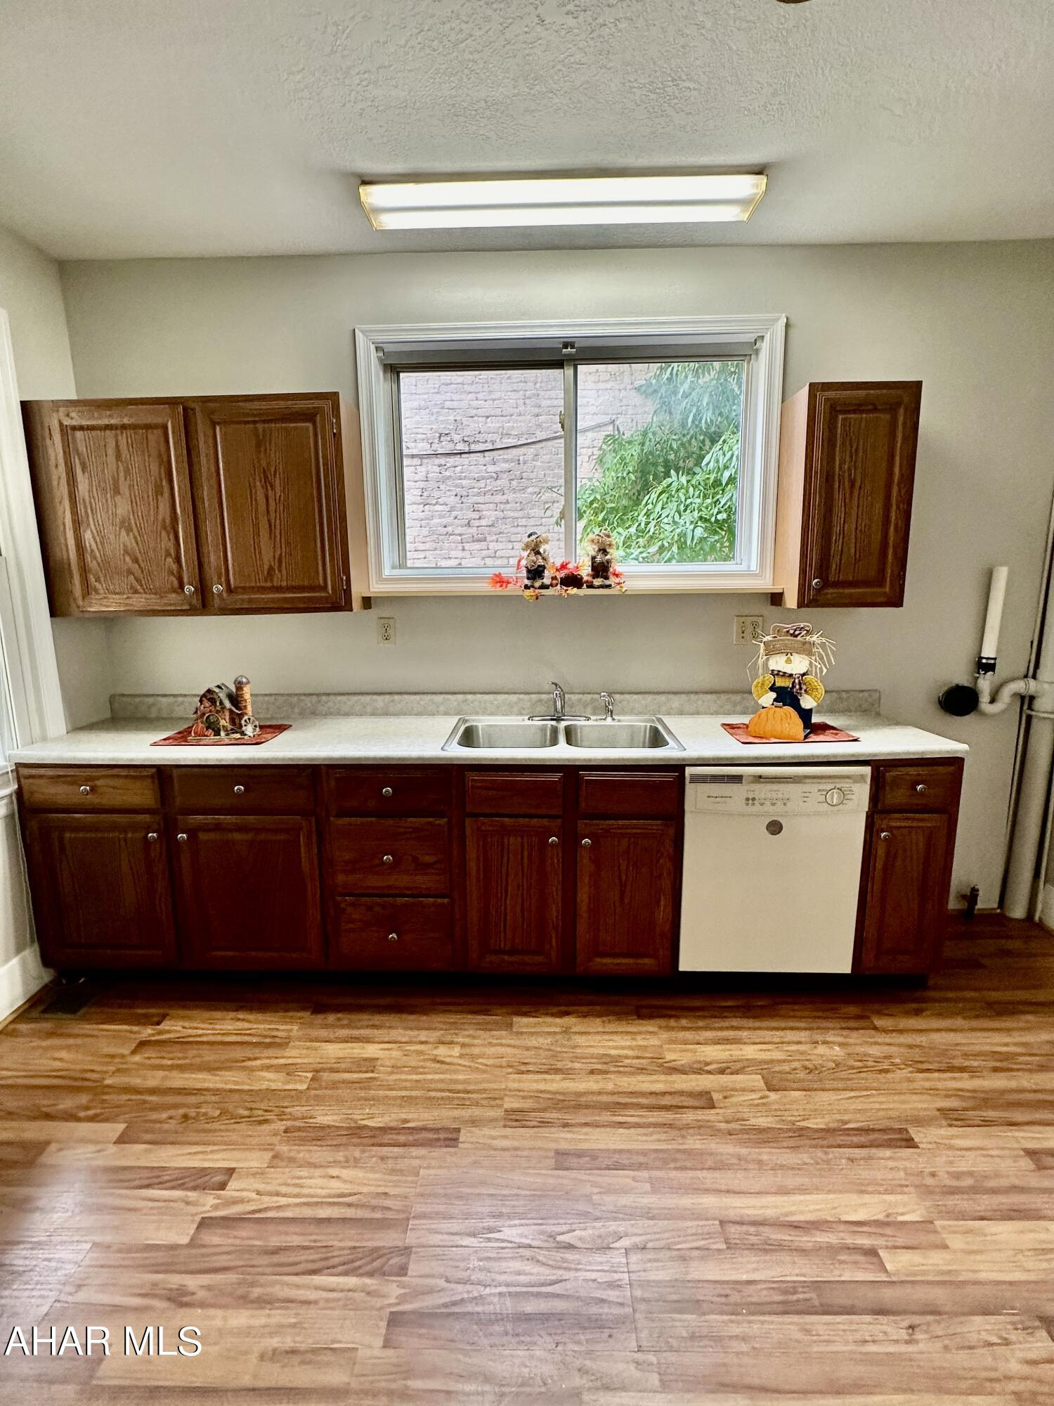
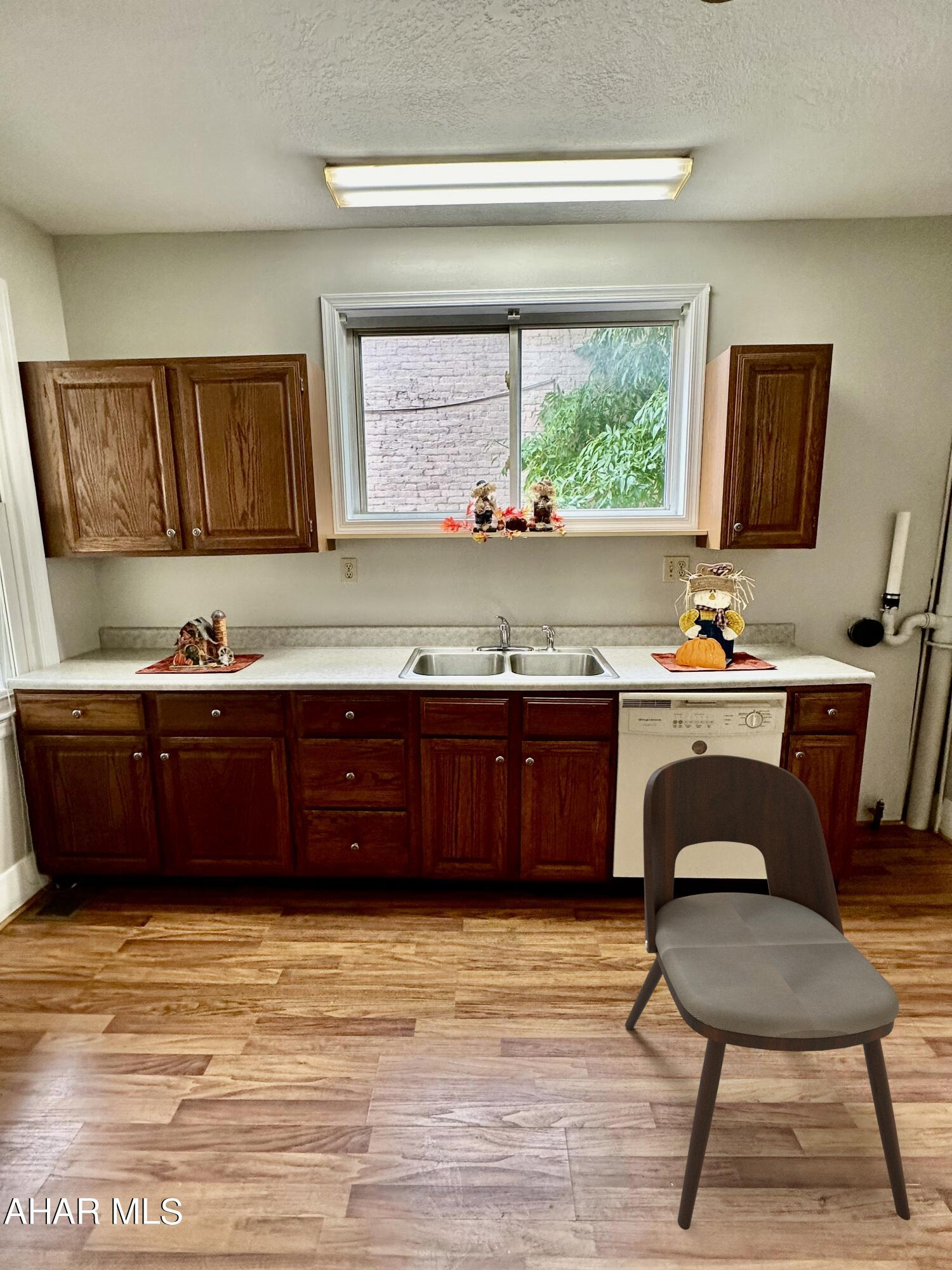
+ dining chair (749, 958)
